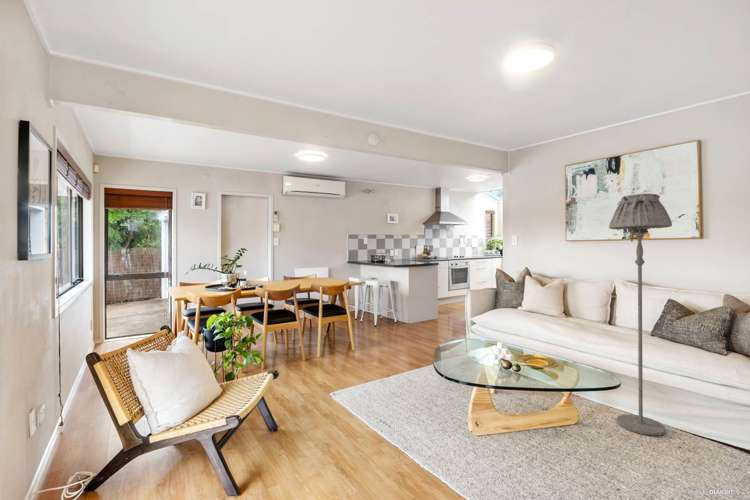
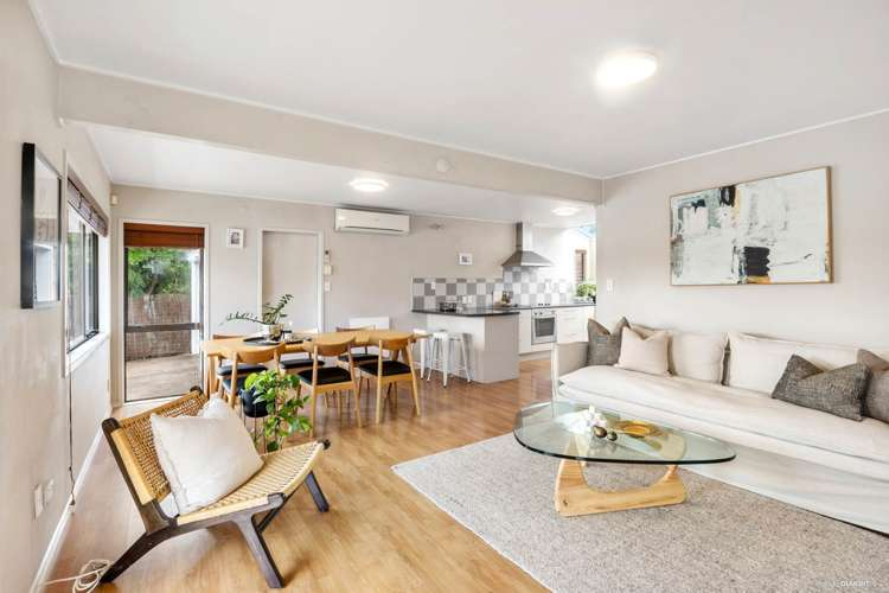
- floor lamp (639, 310)
